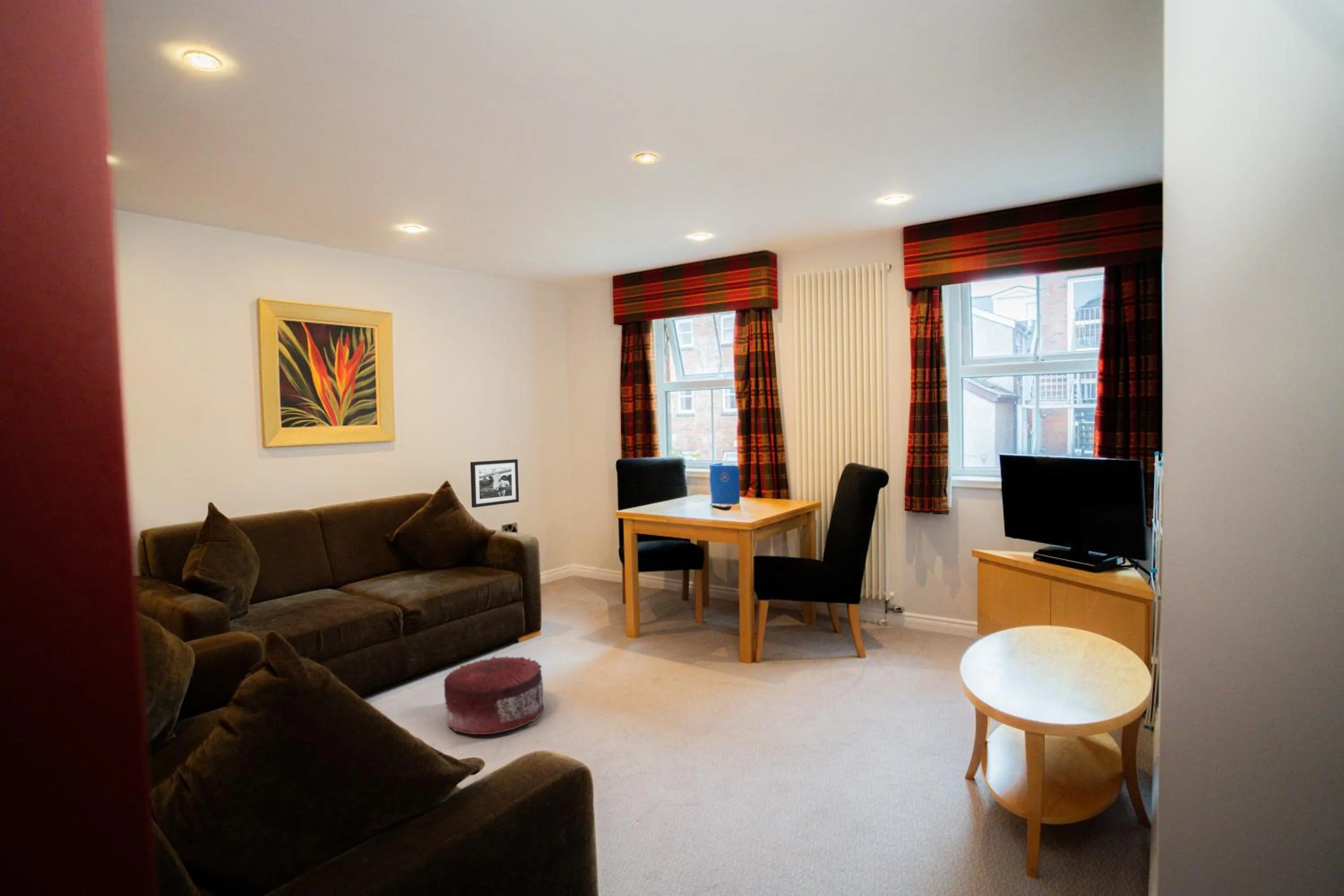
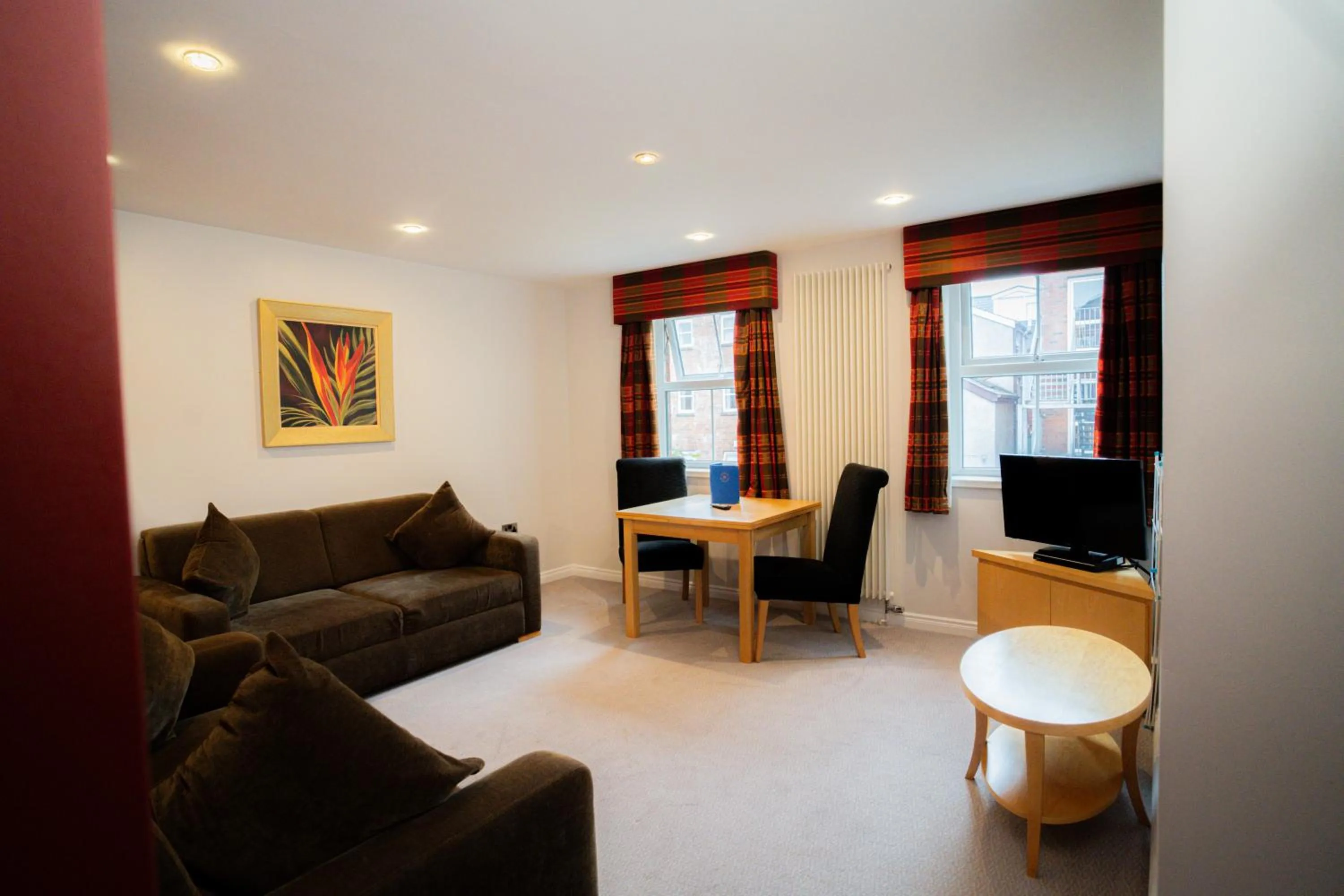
- picture frame (495, 482)
- pouf (495, 690)
